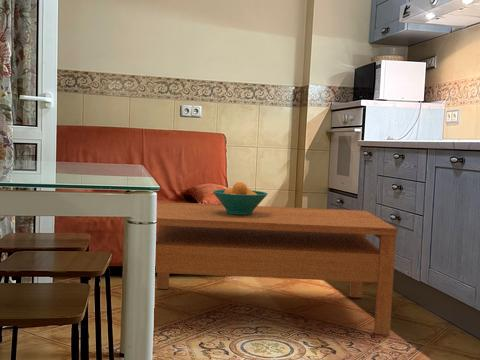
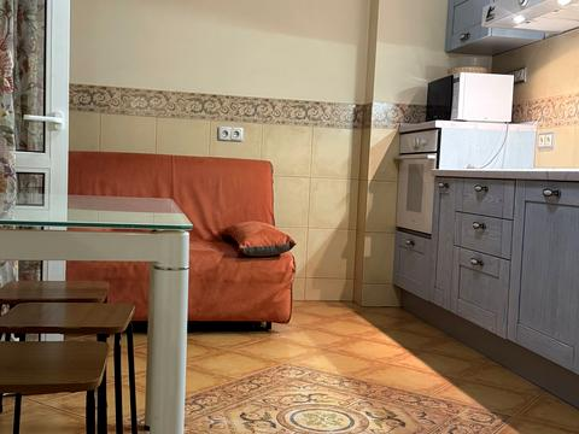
- coffee table (262, 261)
- fruit bowl (240, 197)
